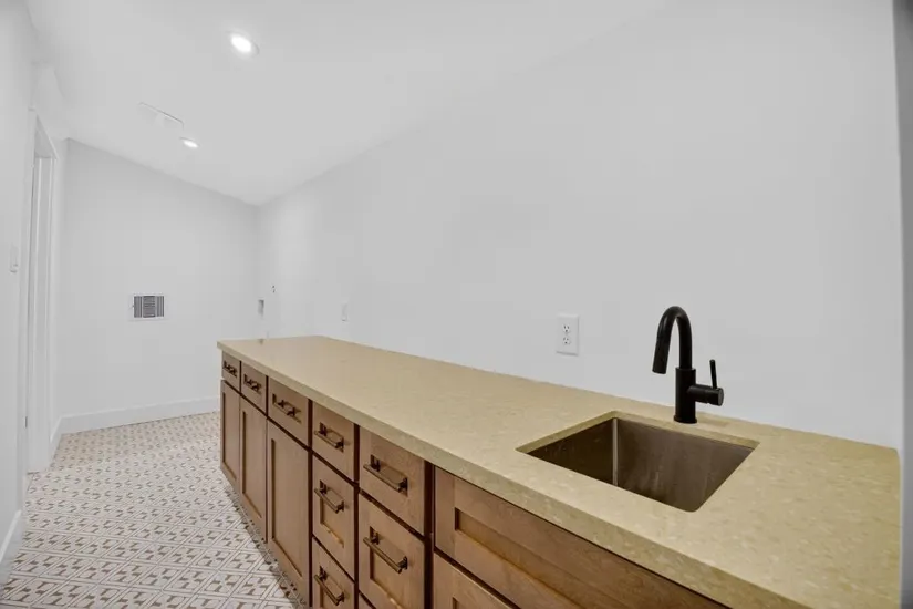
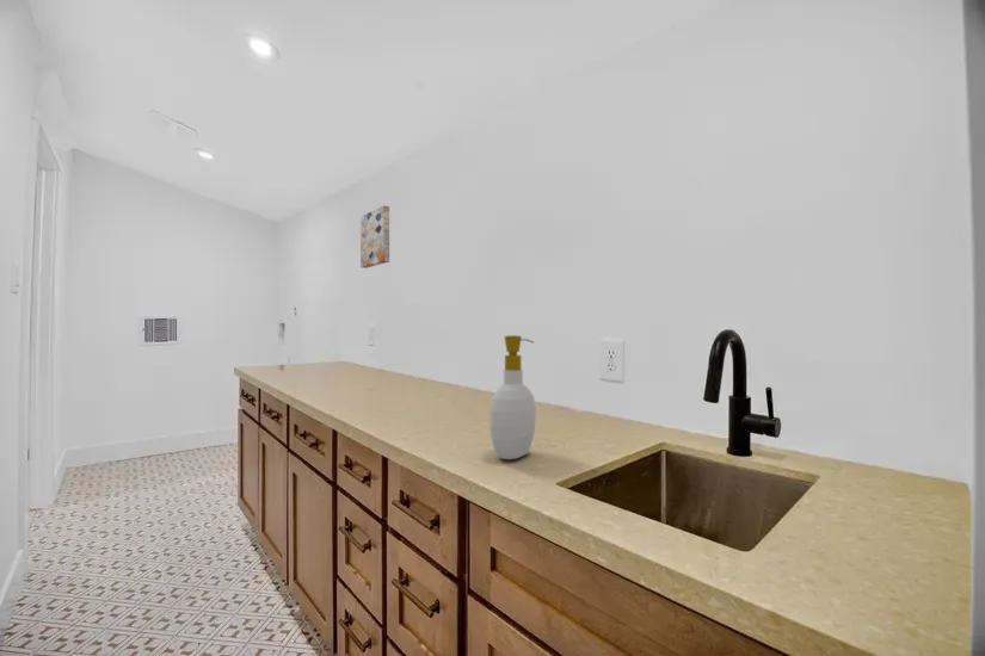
+ wall art (374, 237)
+ soap bottle (515, 395)
